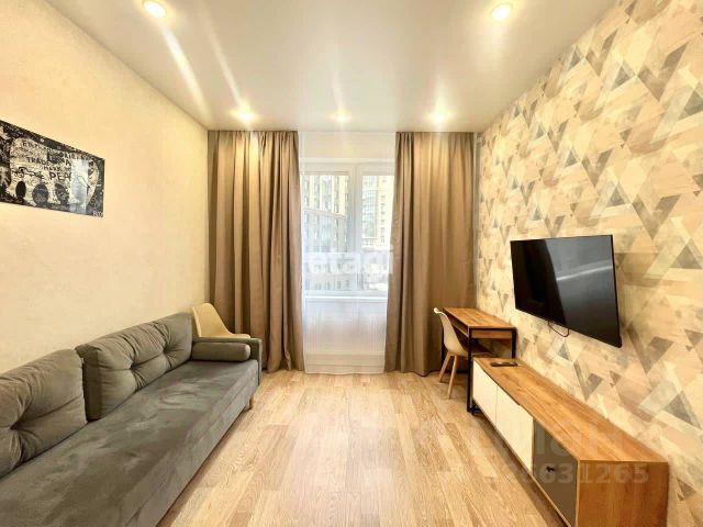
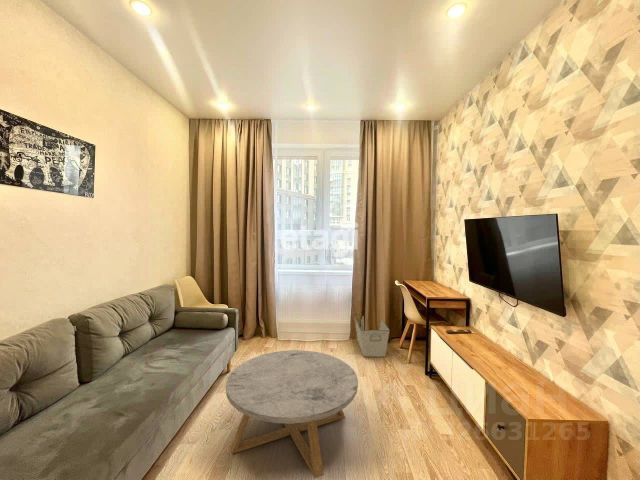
+ coffee table (292, 403)
+ storage bin (370, 334)
